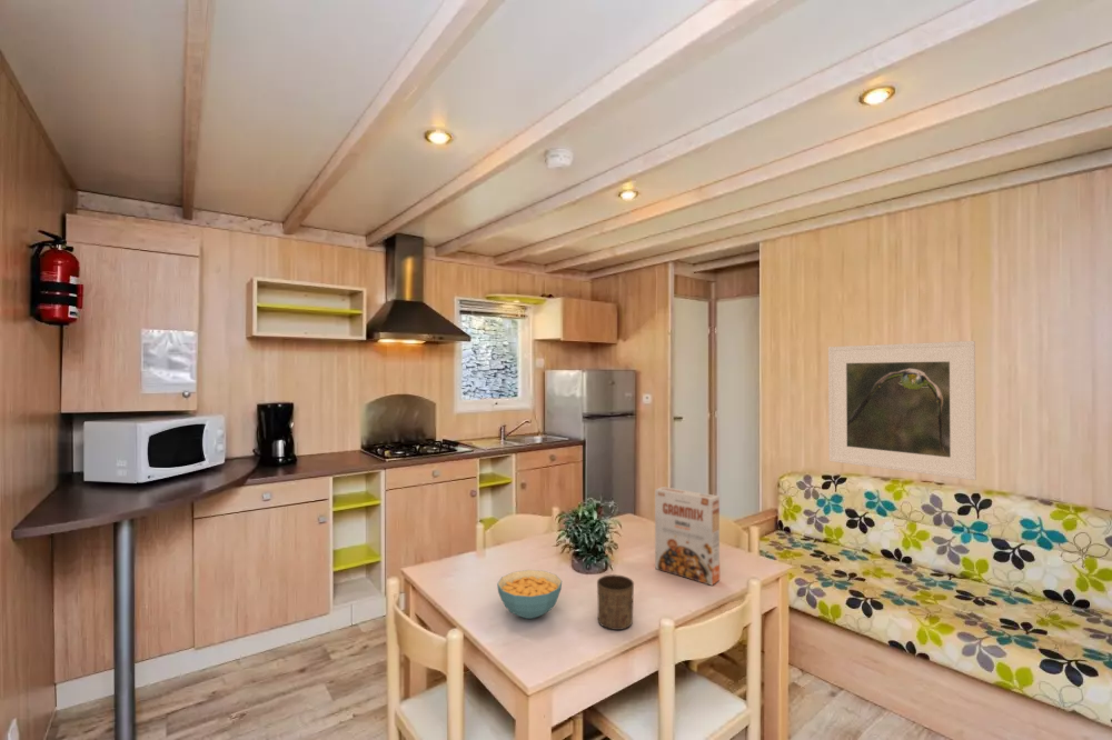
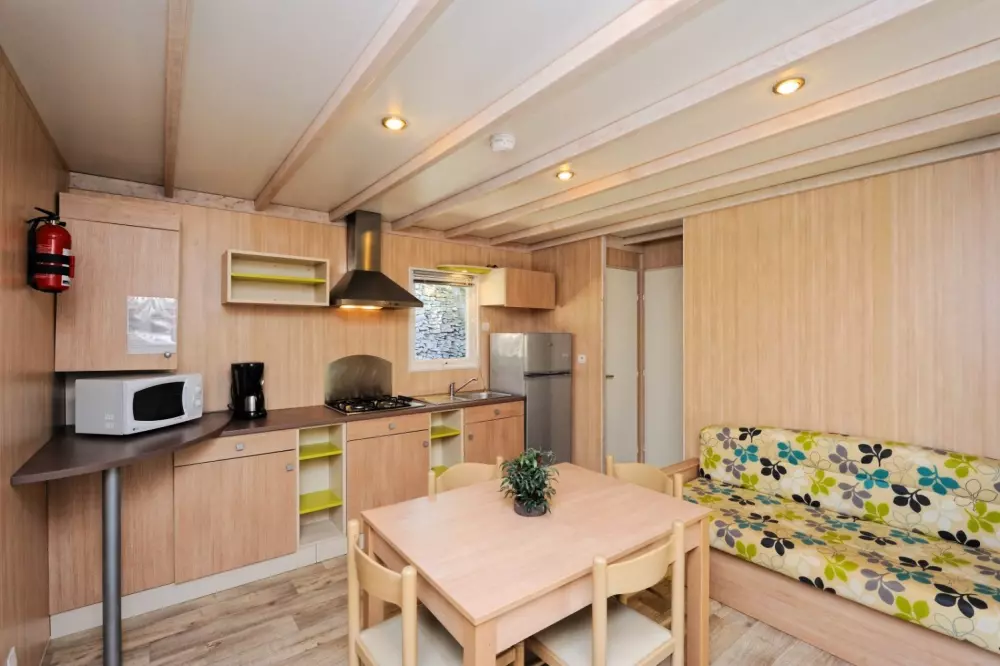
- cereal bowl (529, 598)
- cup (615, 601)
- cereal box (686, 533)
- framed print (894, 407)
